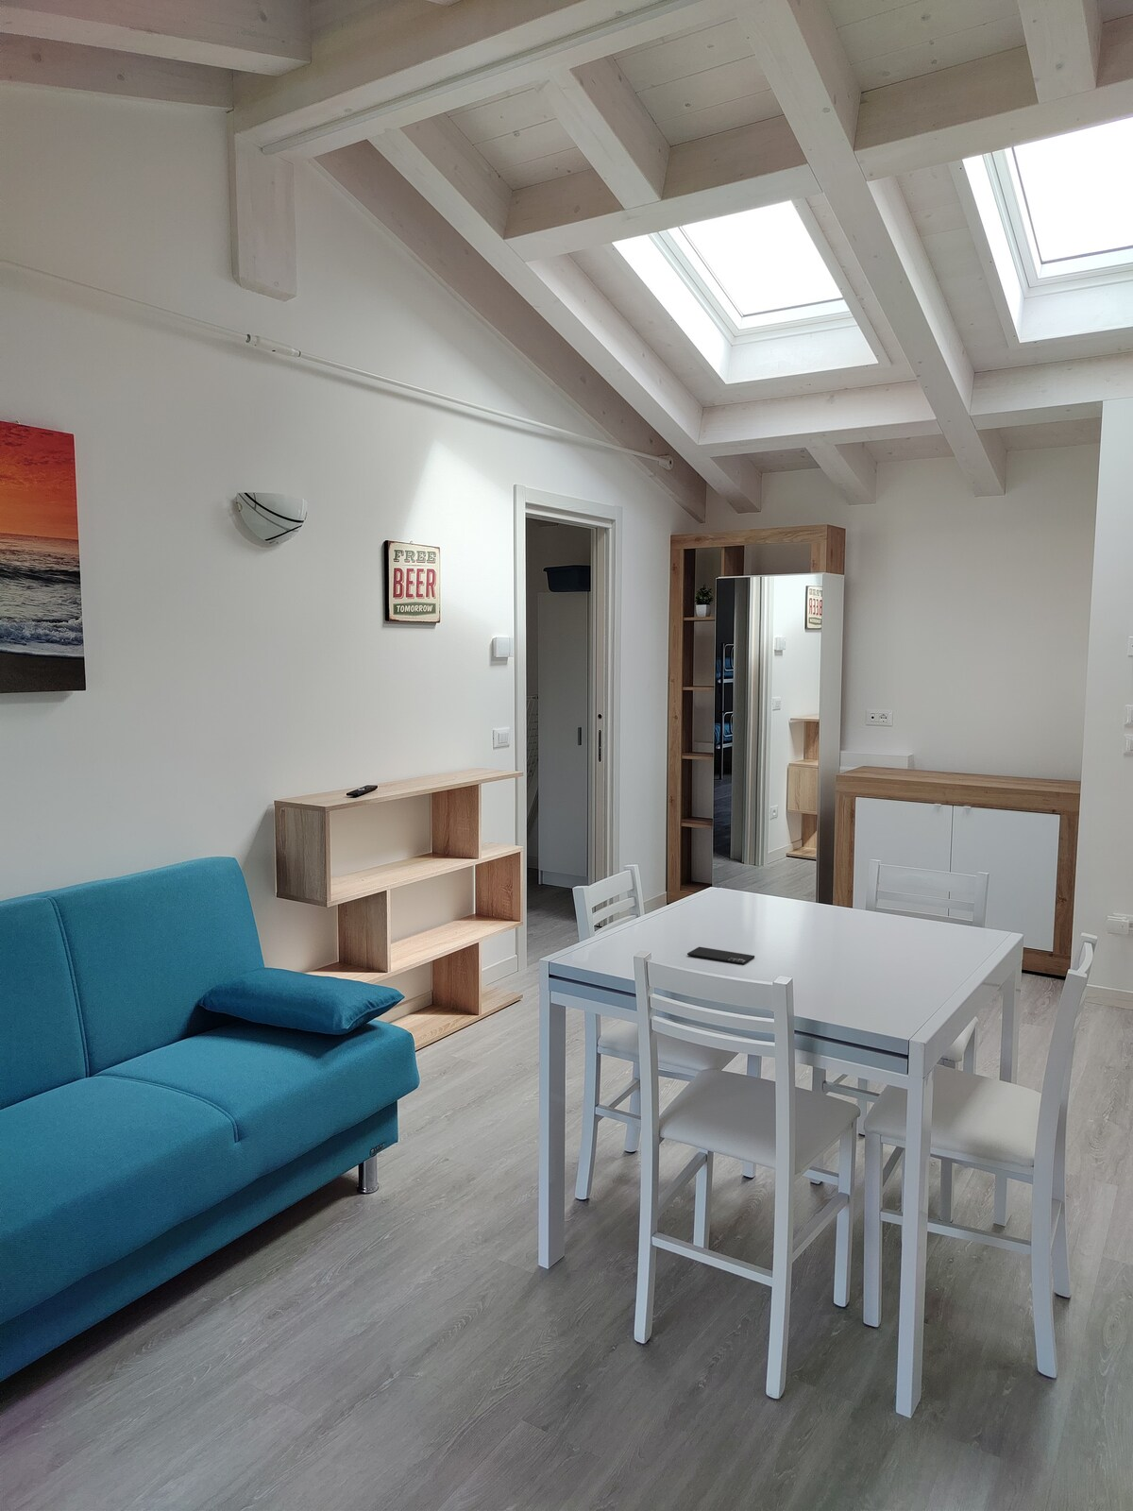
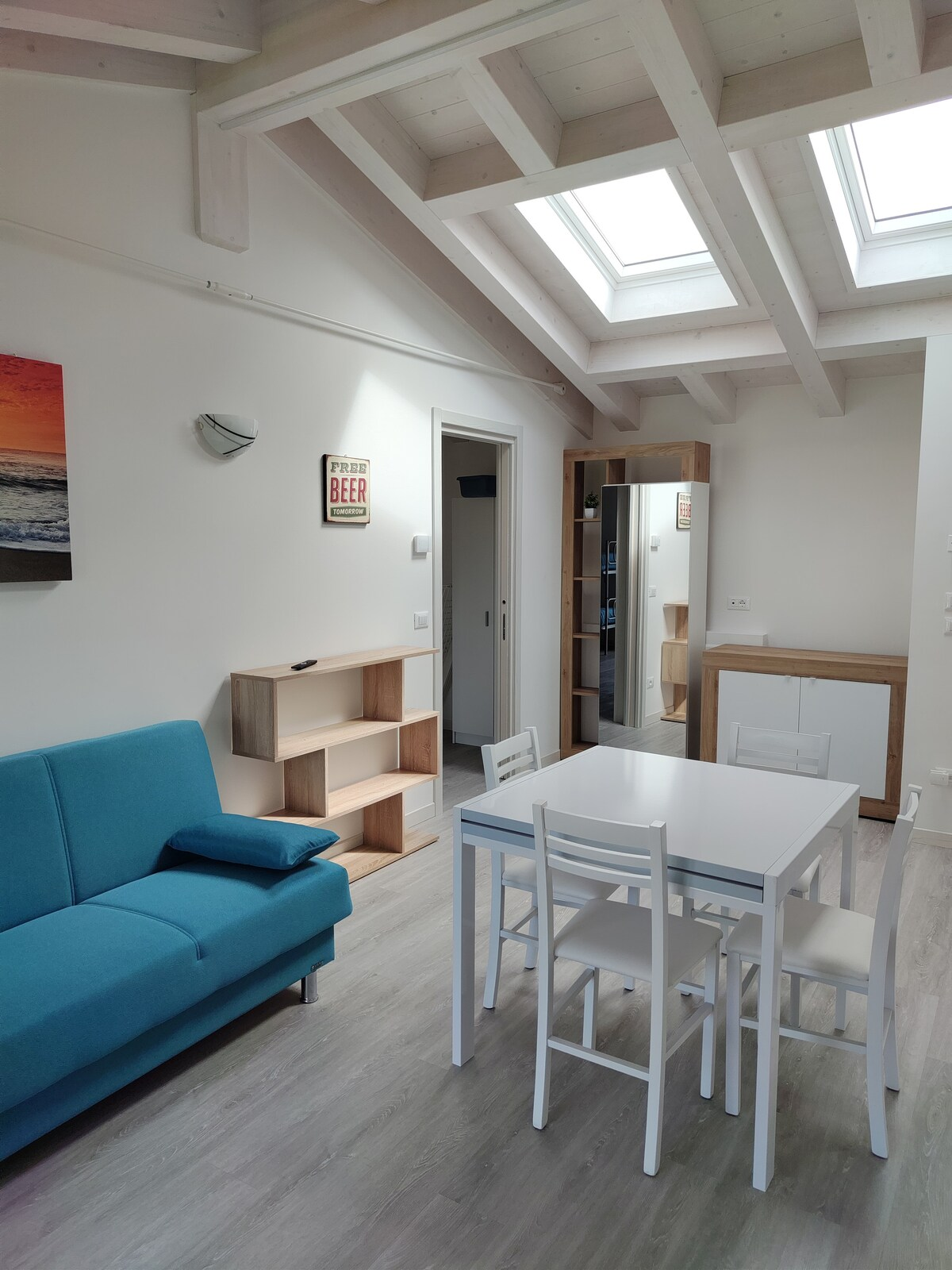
- smartphone (720, 954)
